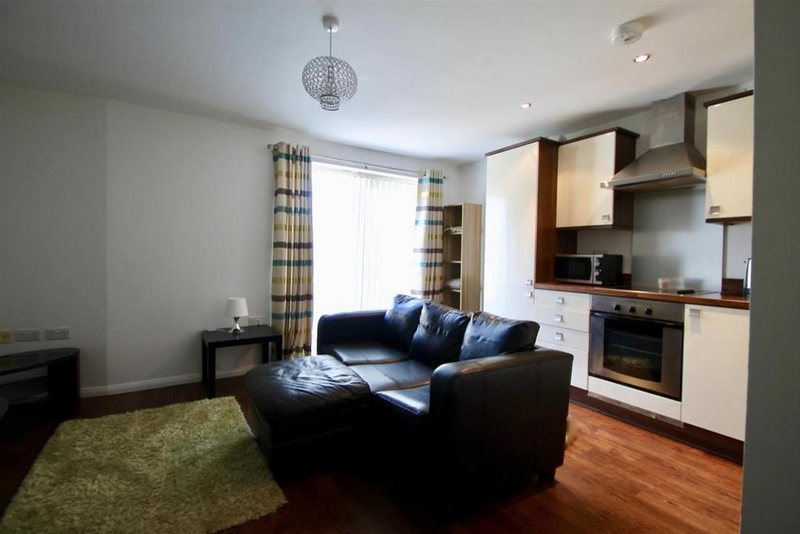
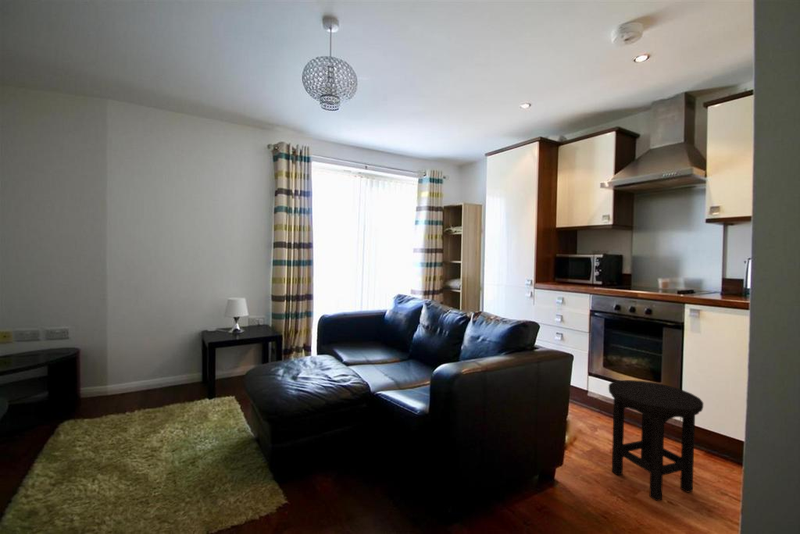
+ stool (651, 437)
